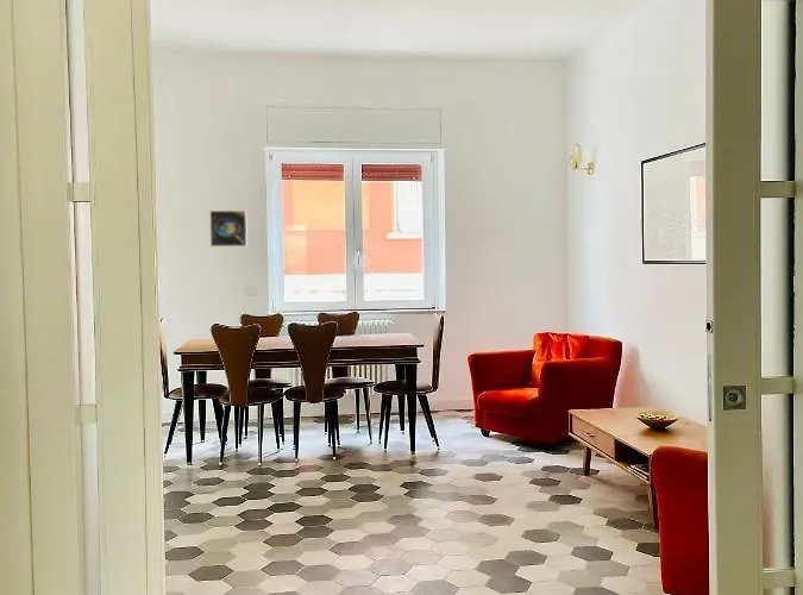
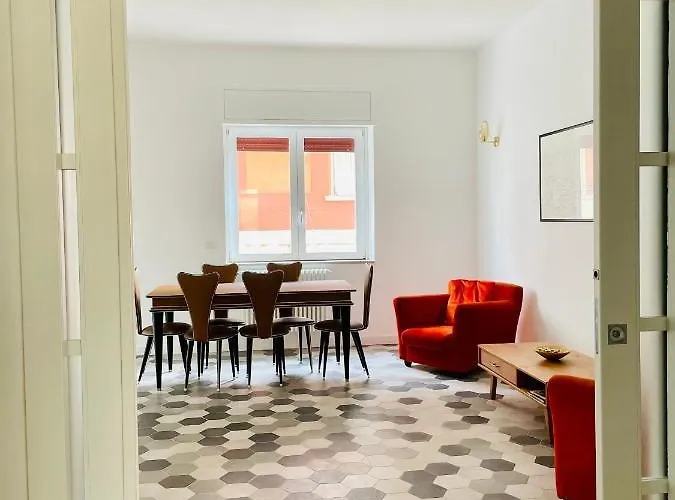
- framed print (228, 228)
